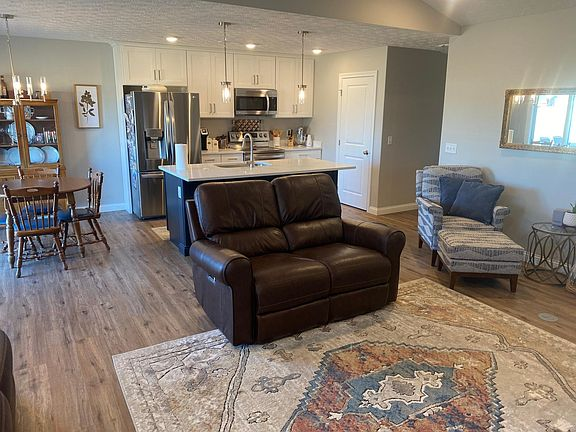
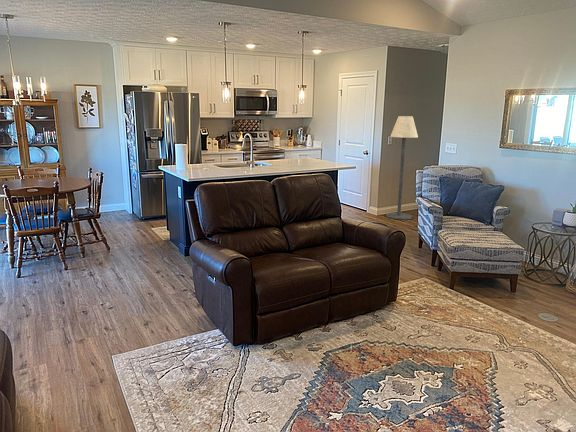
+ floor lamp (402, 167)
